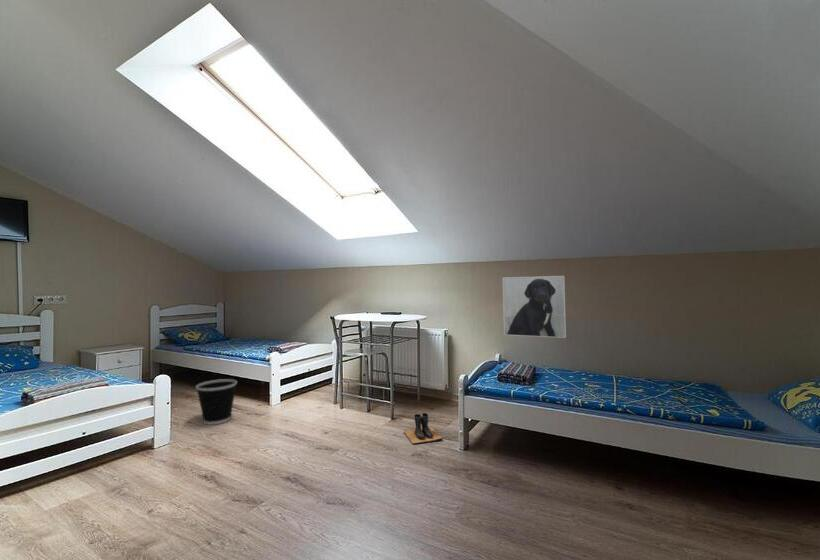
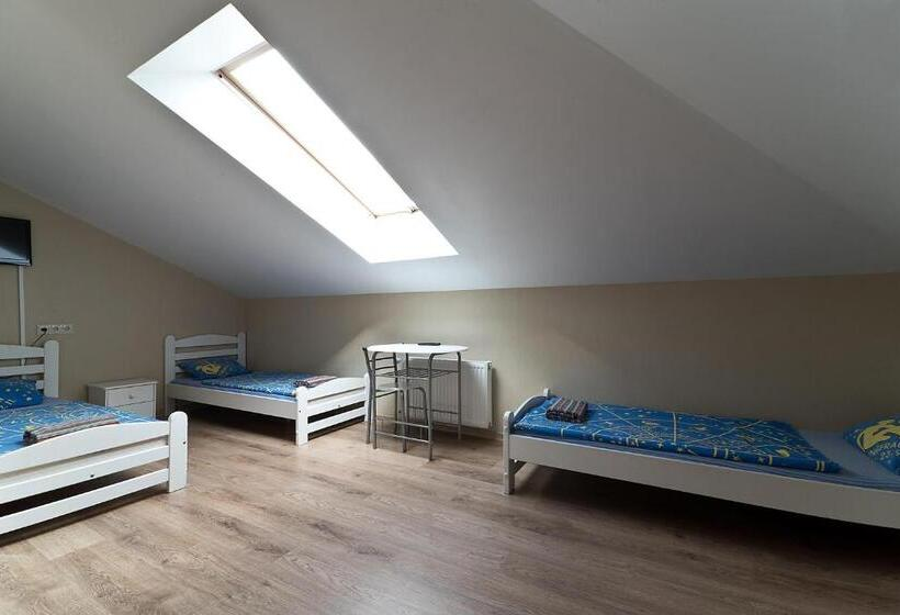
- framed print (533, 306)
- boots (422, 426)
- wastebasket (217, 401)
